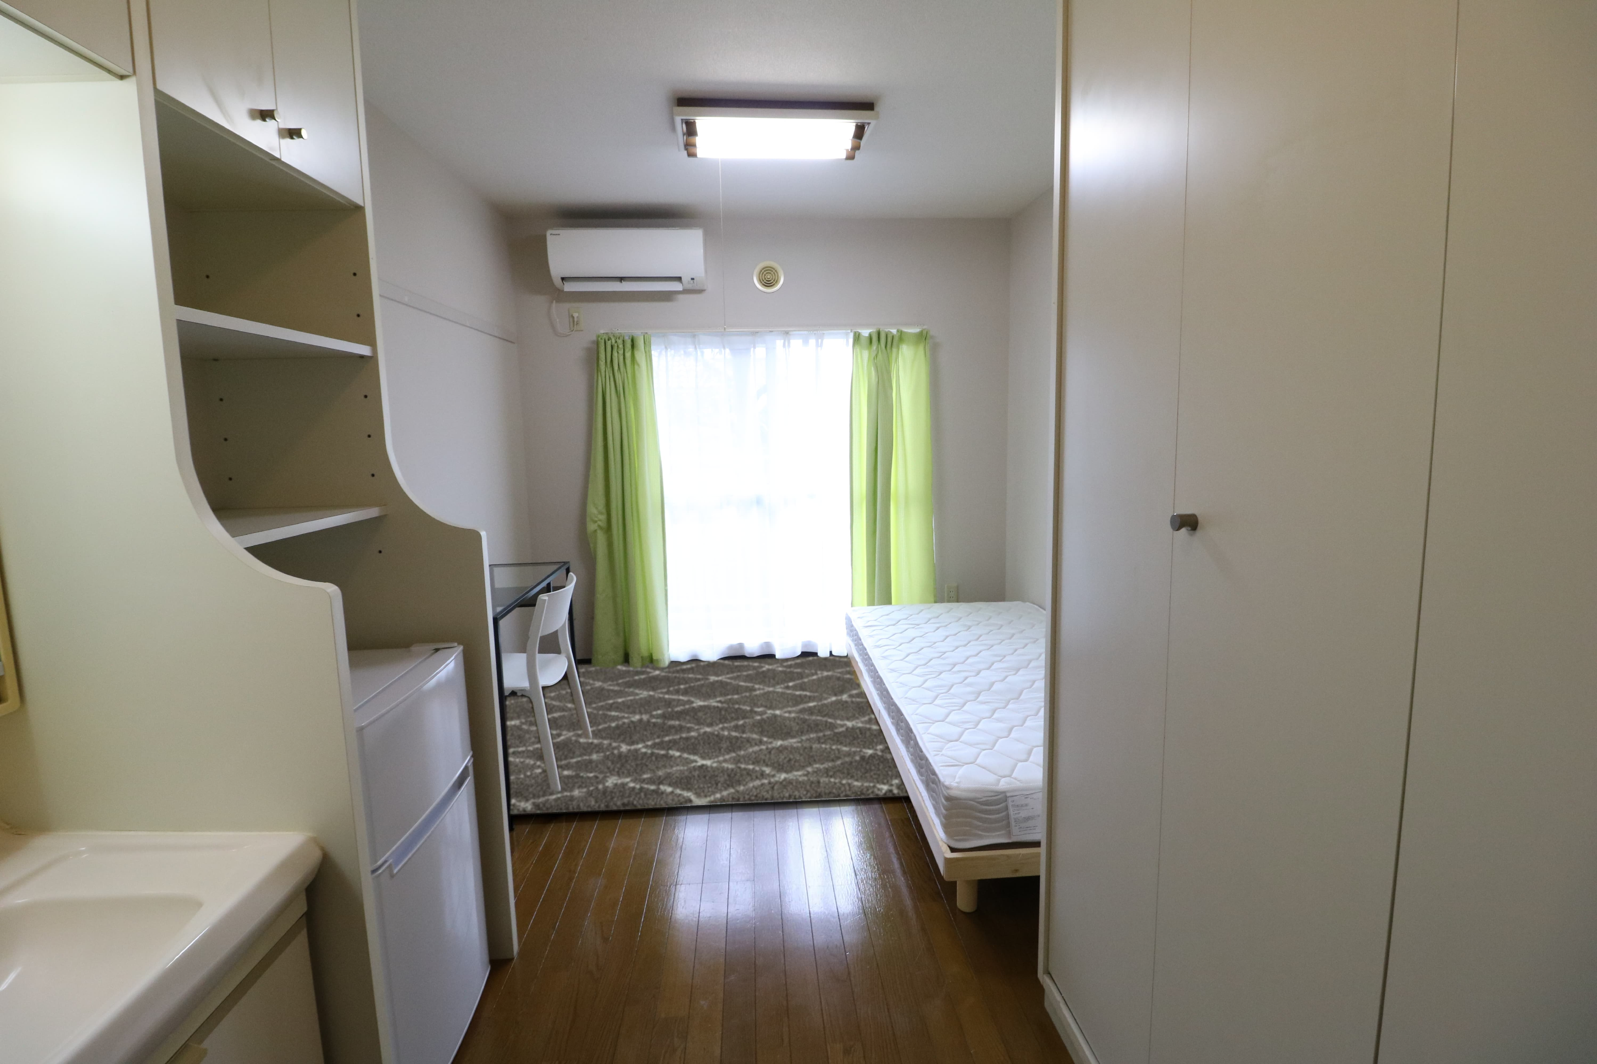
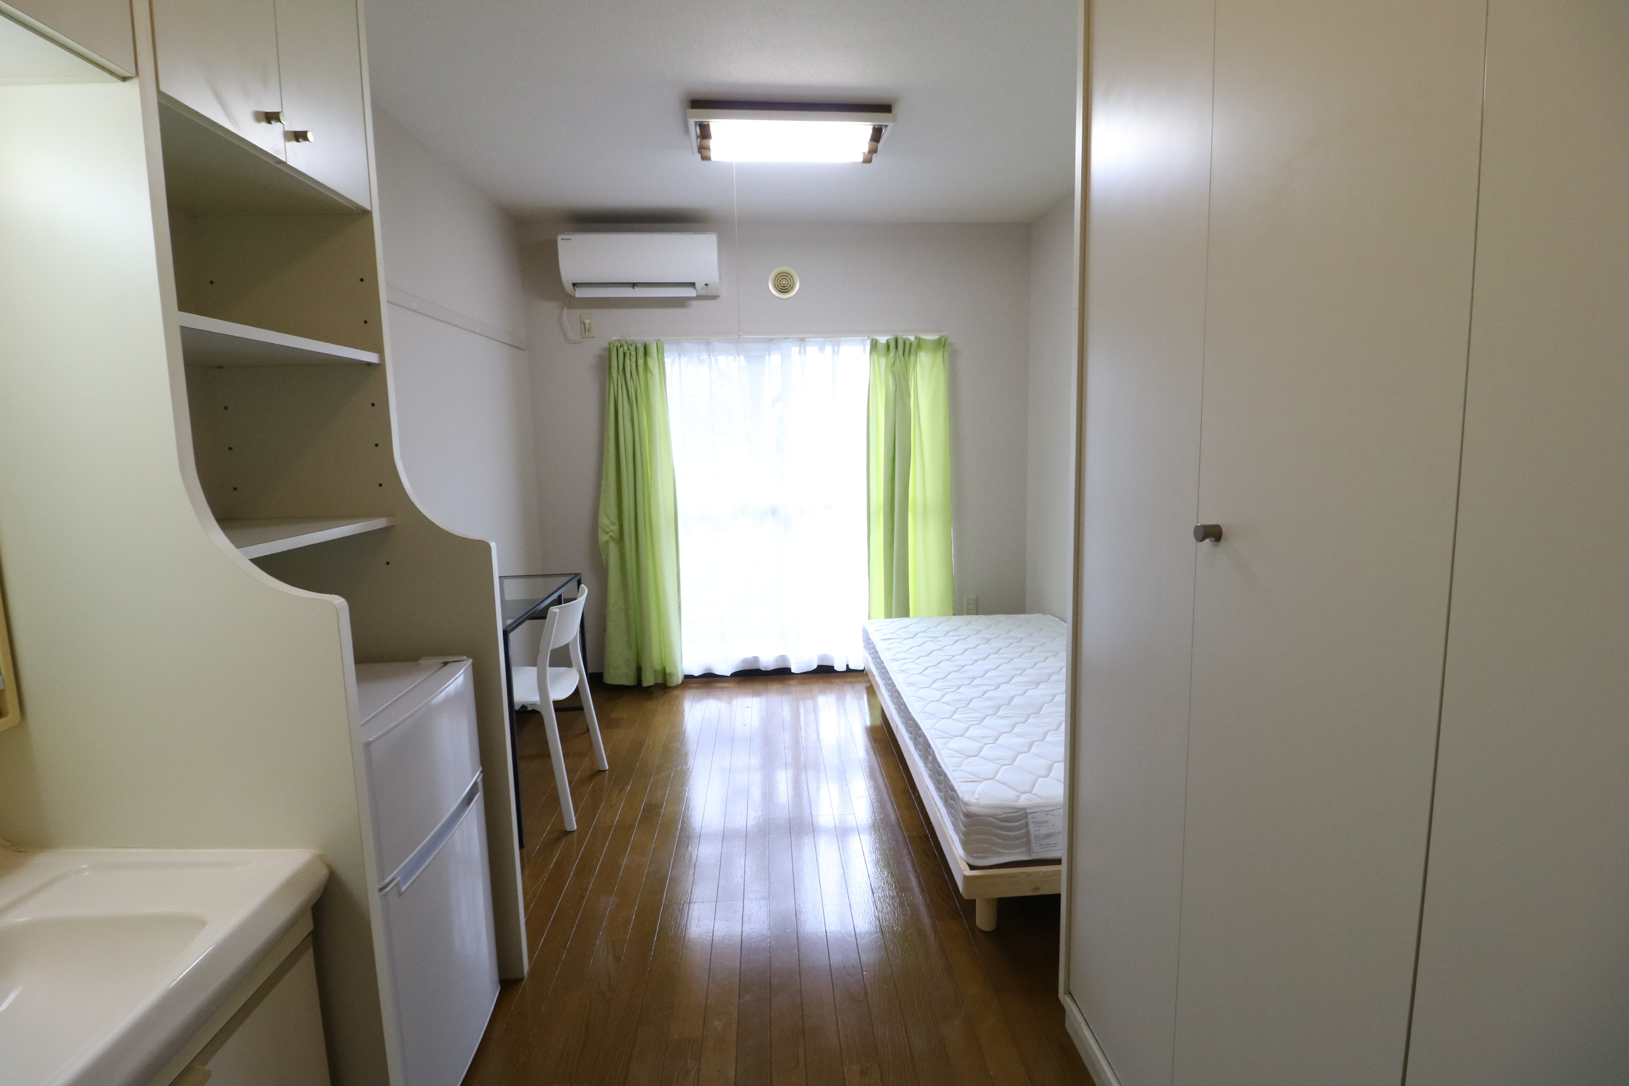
- rug (747, 712)
